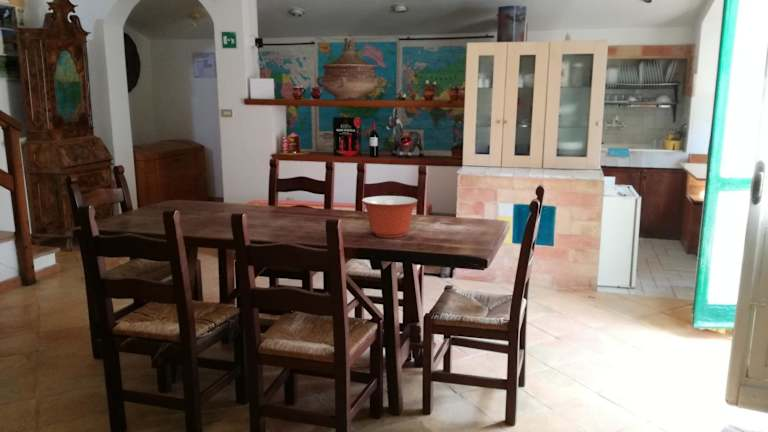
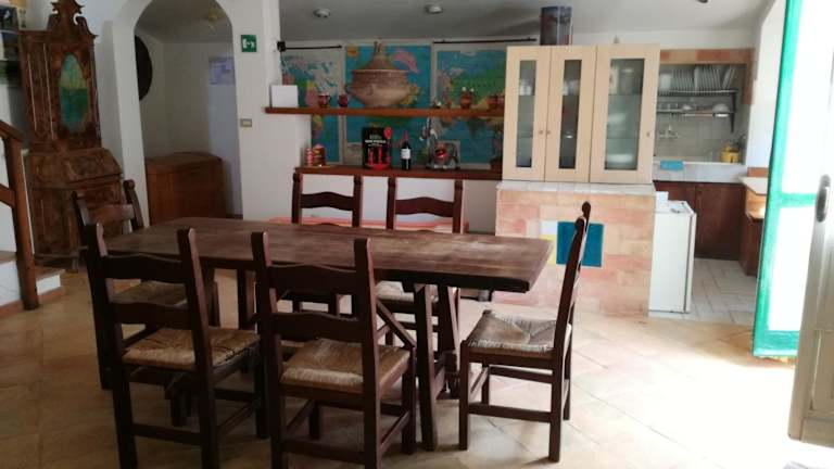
- mixing bowl (389, 217)
